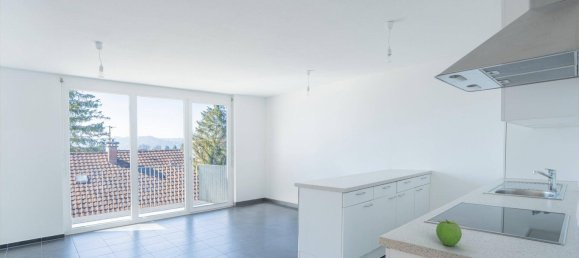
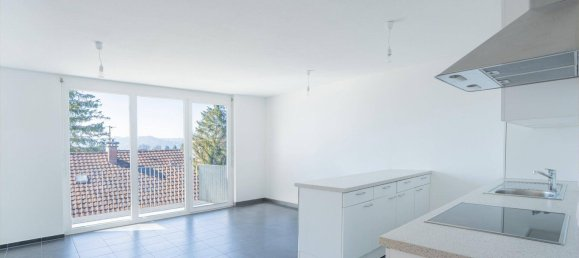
- fruit (448, 231)
